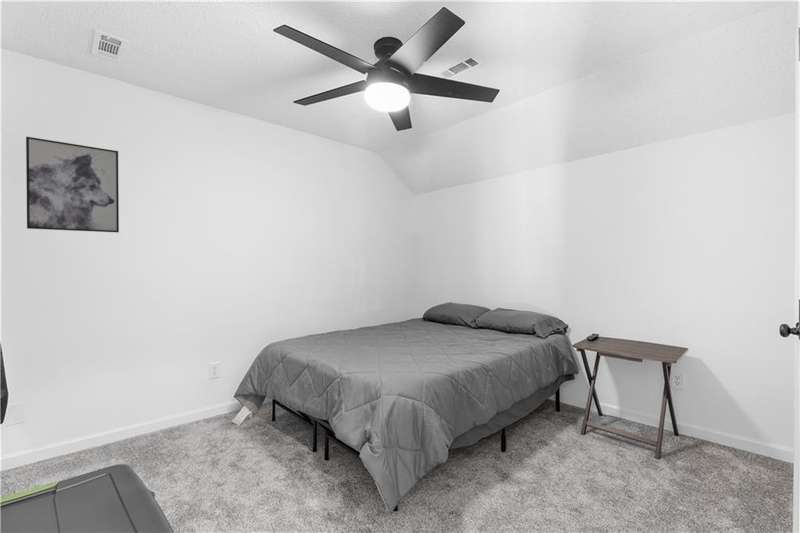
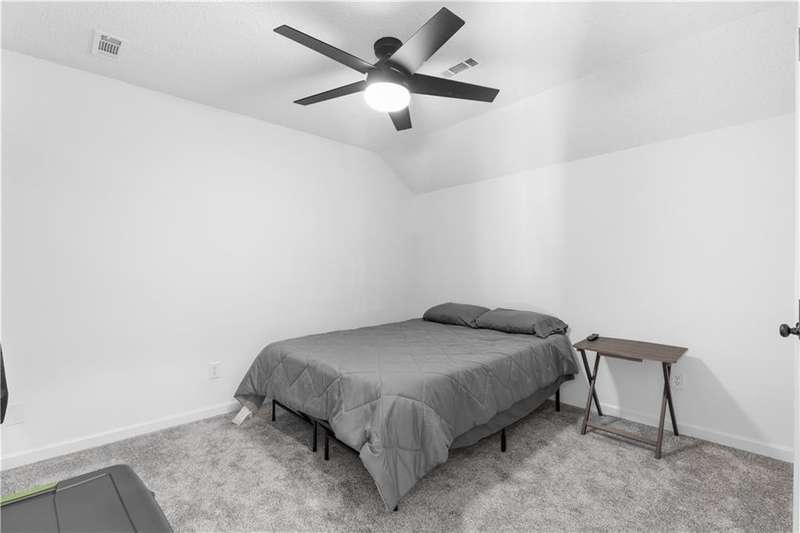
- wall art (75, 187)
